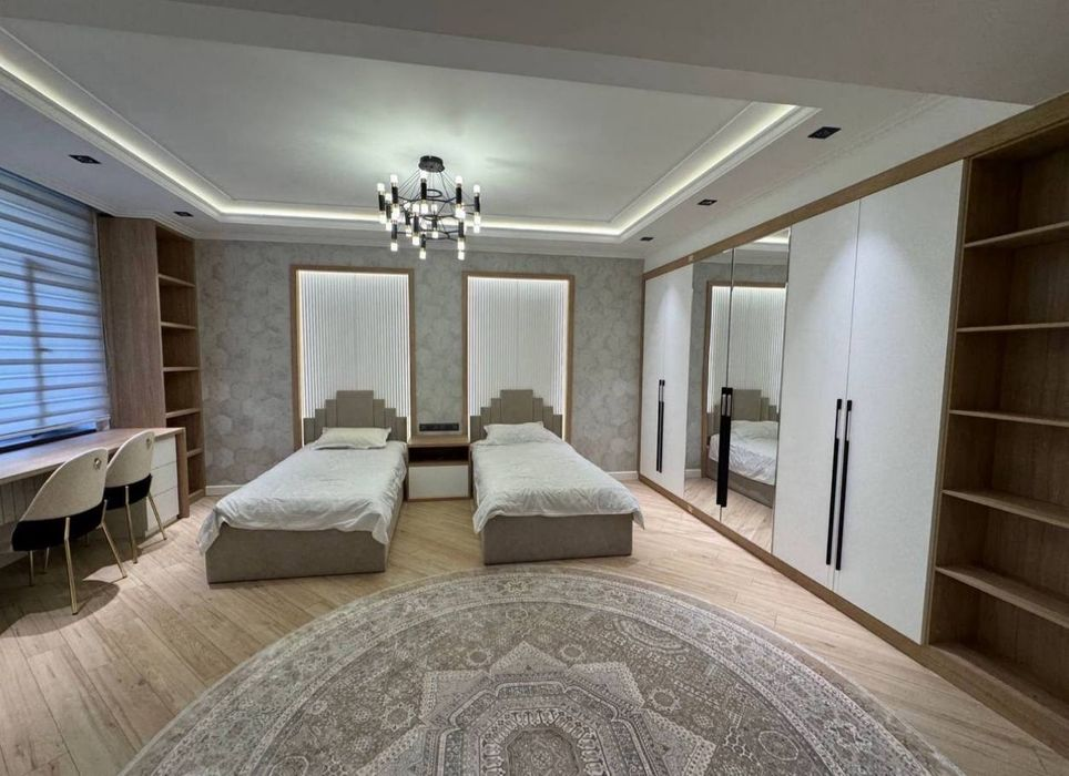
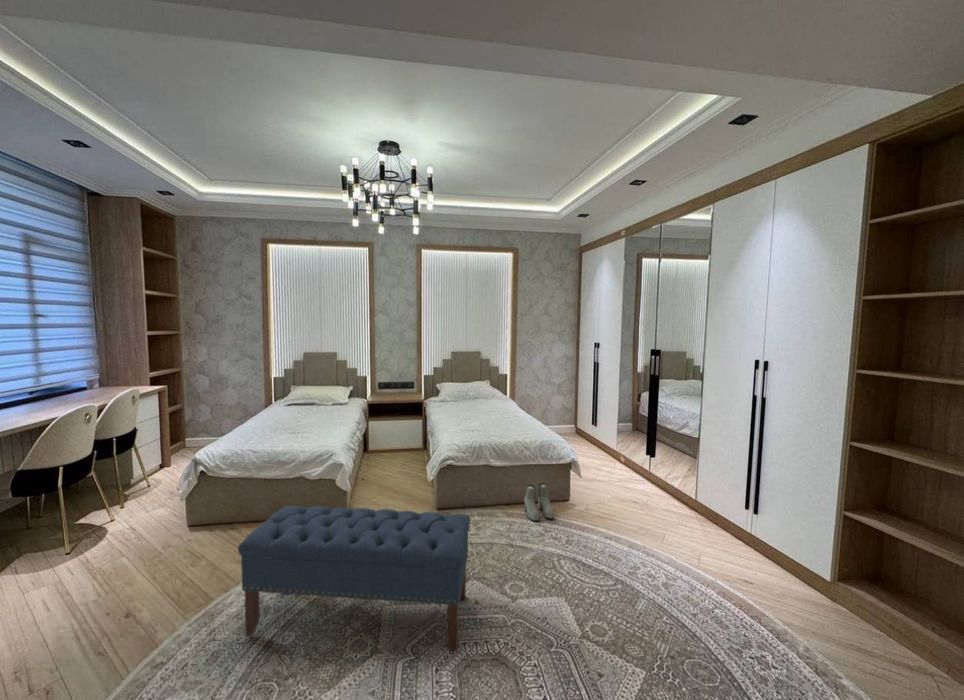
+ bench (363, 569)
+ boots (538, 500)
